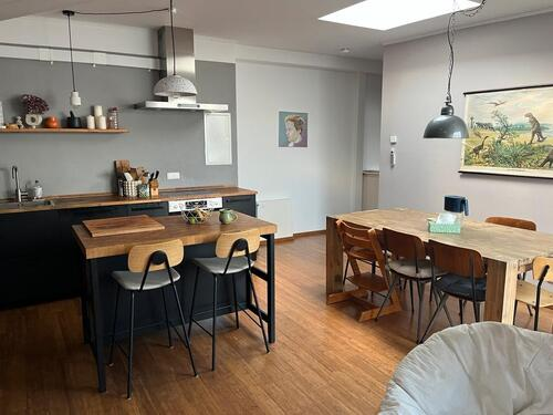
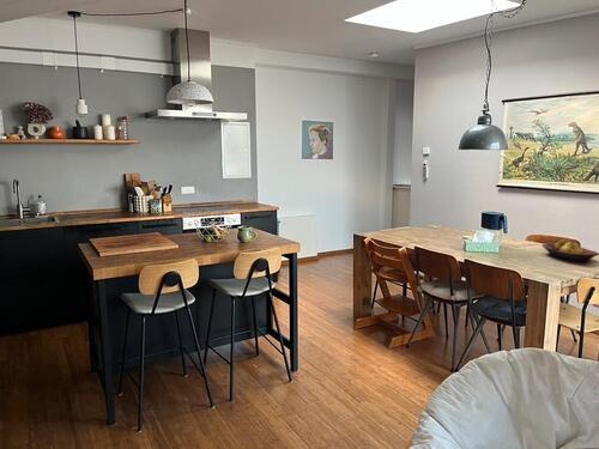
+ fruit bowl (569, 249)
